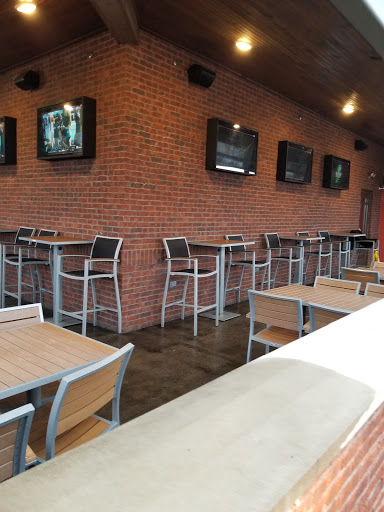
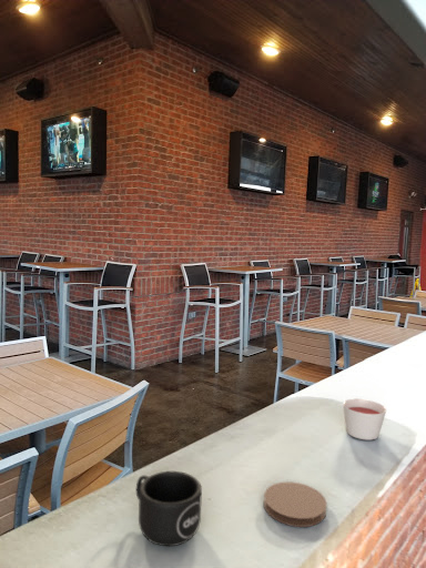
+ coaster (294, 503)
+ mug (163, 505)
+ candle (363, 419)
